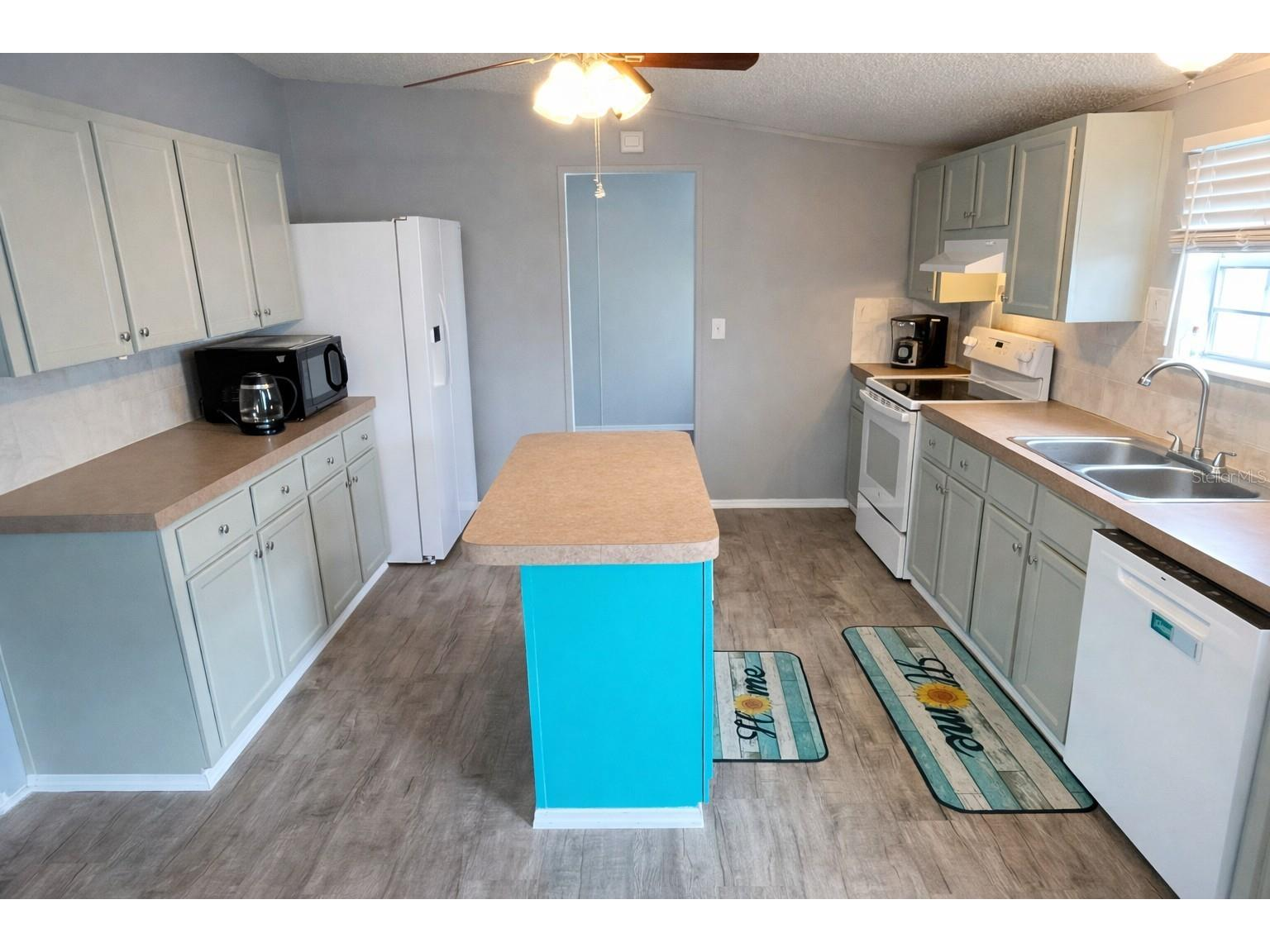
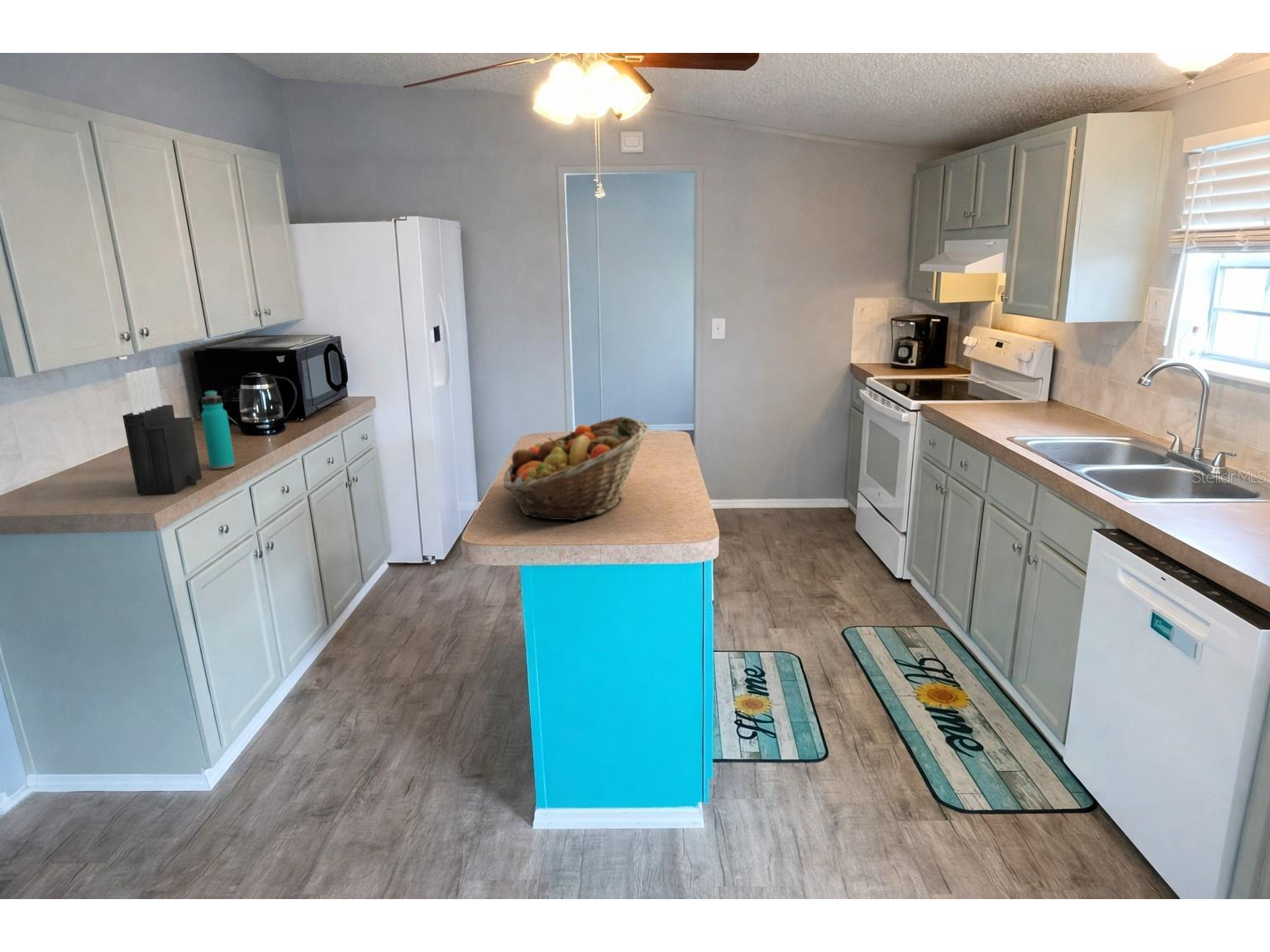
+ water bottle (217, 429)
+ fruit basket (575, 464)
+ knife block (165, 428)
